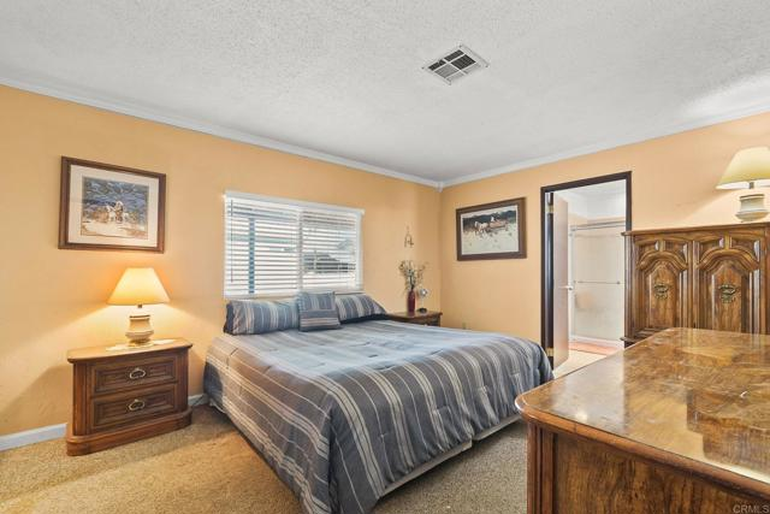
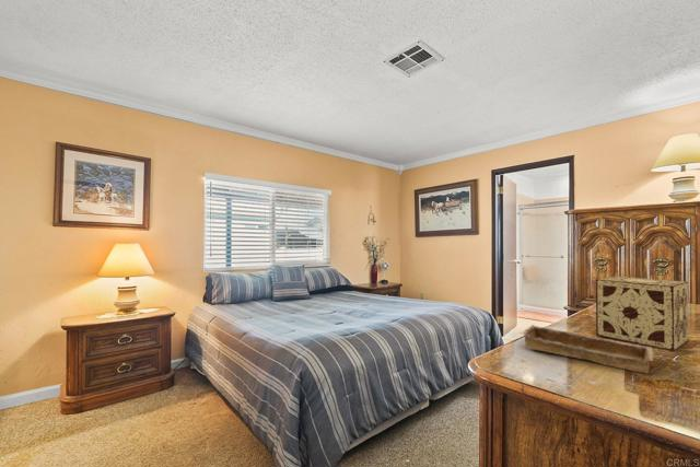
+ decorative box (641, 308)
+ tray (582, 346)
